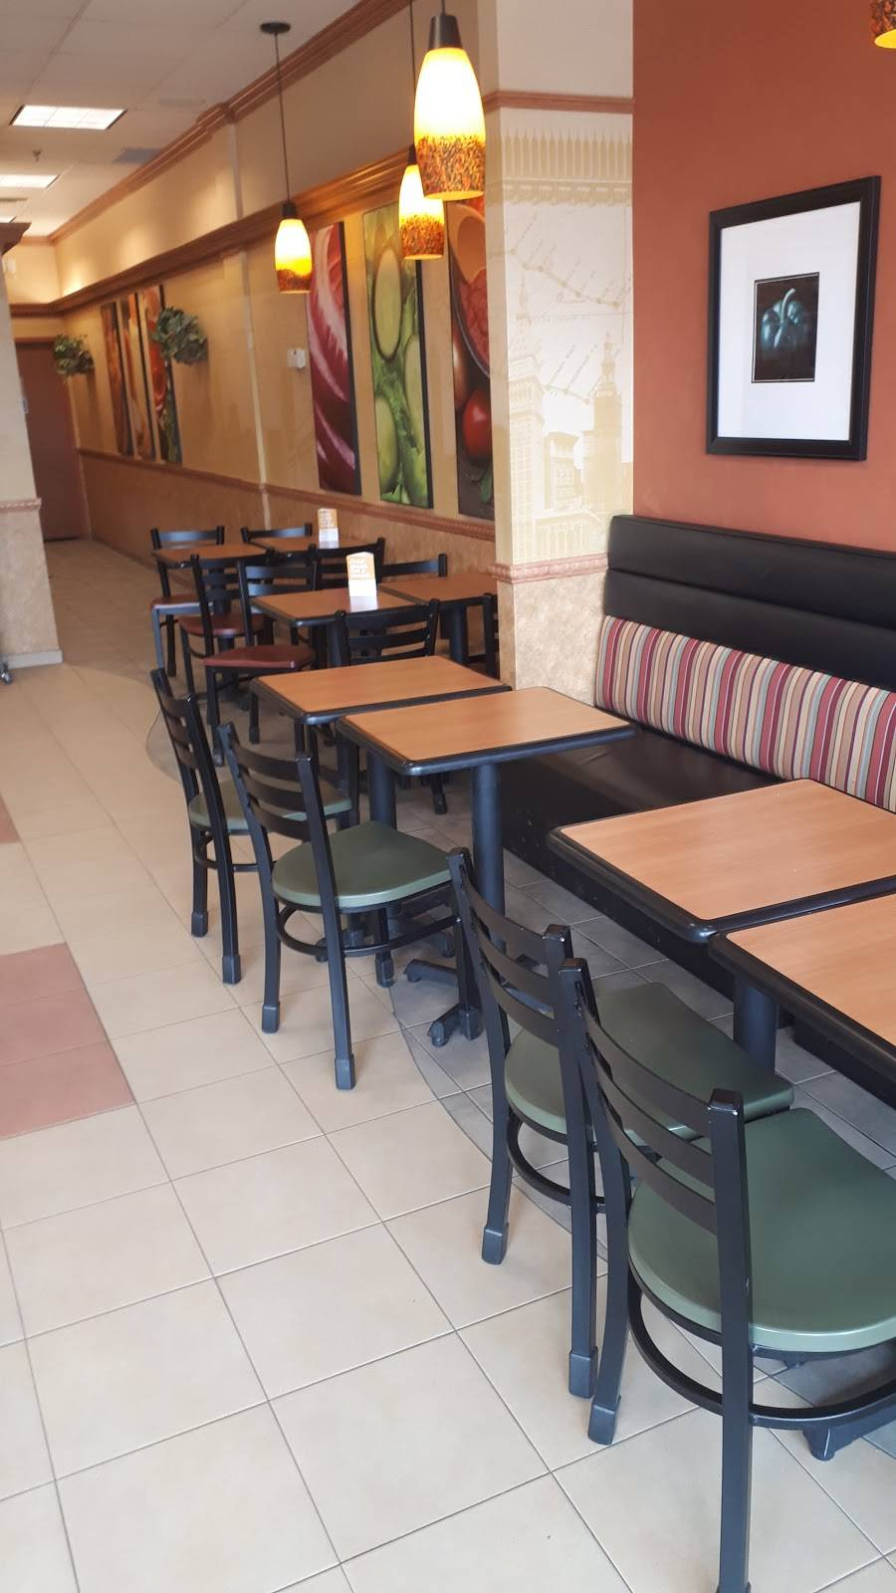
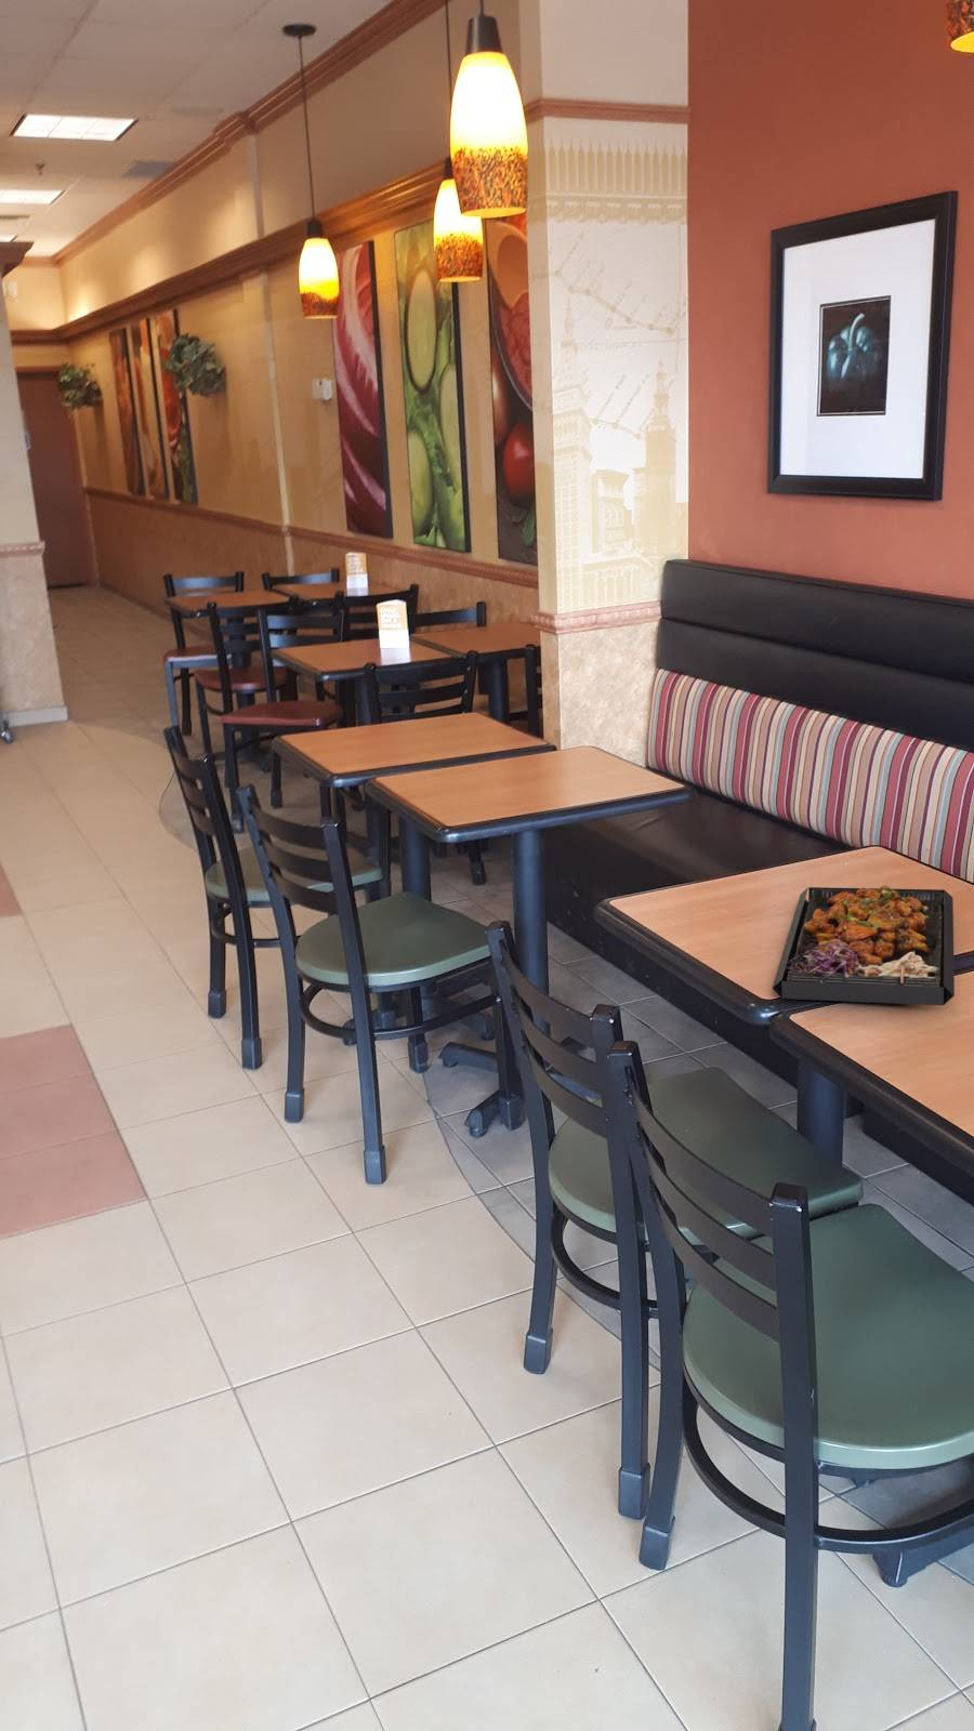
+ food tray (869, 930)
